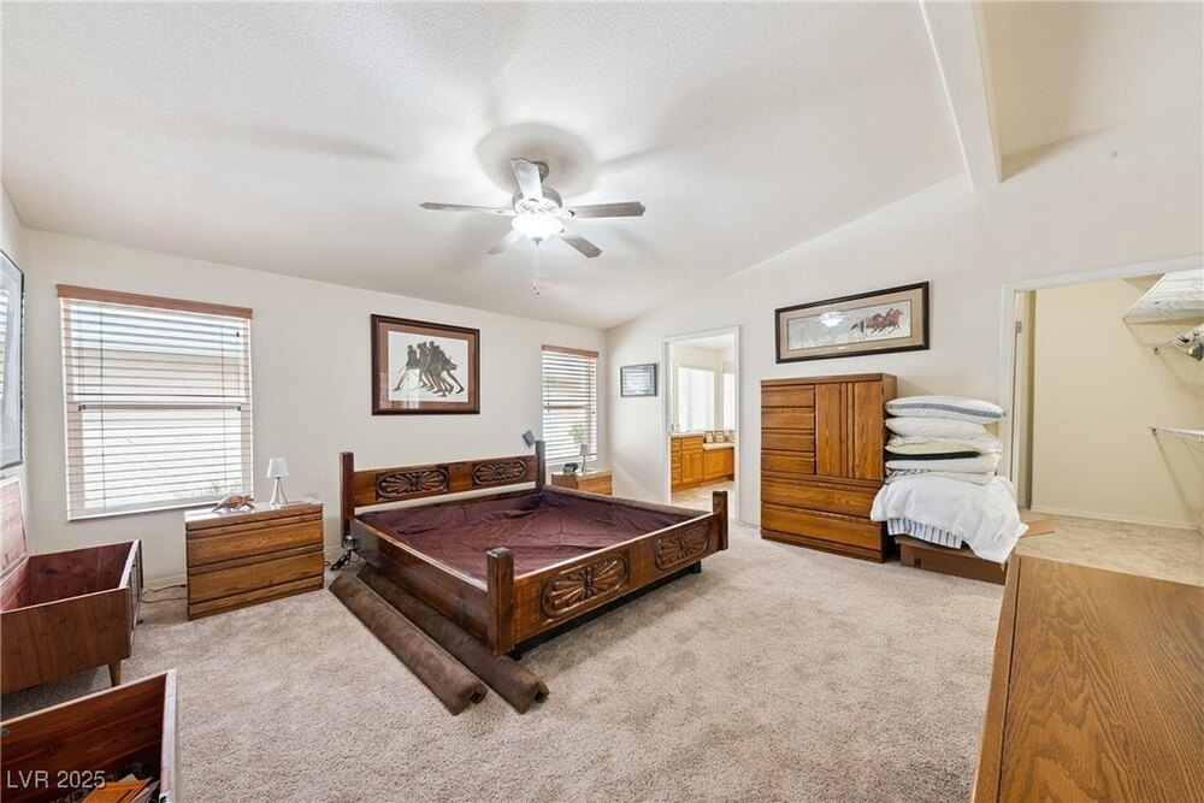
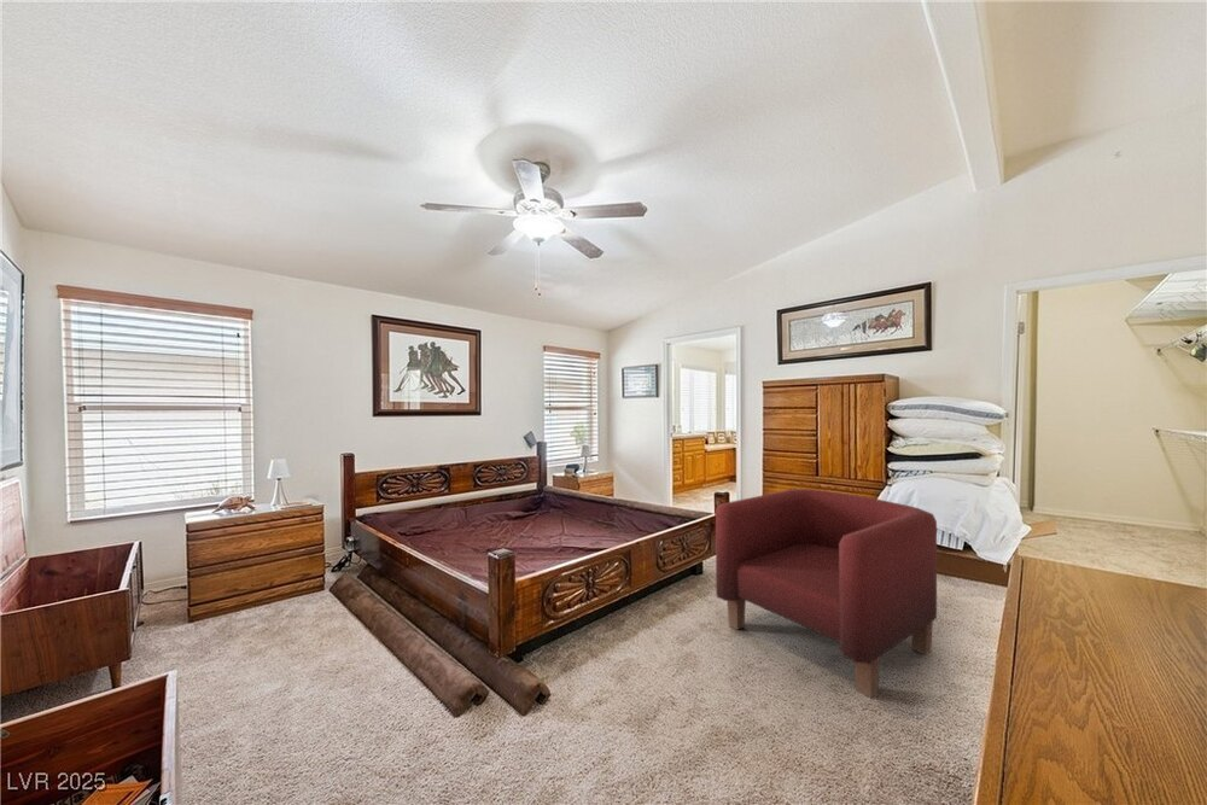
+ armchair (826, 571)
